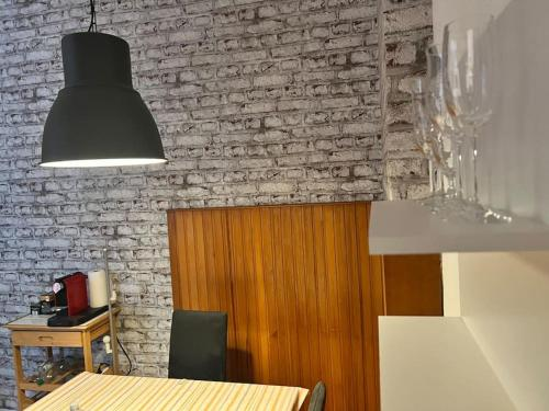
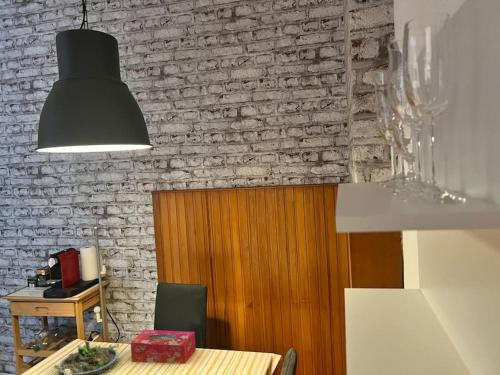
+ tissue box (163, 346)
+ succulent planter (88, 355)
